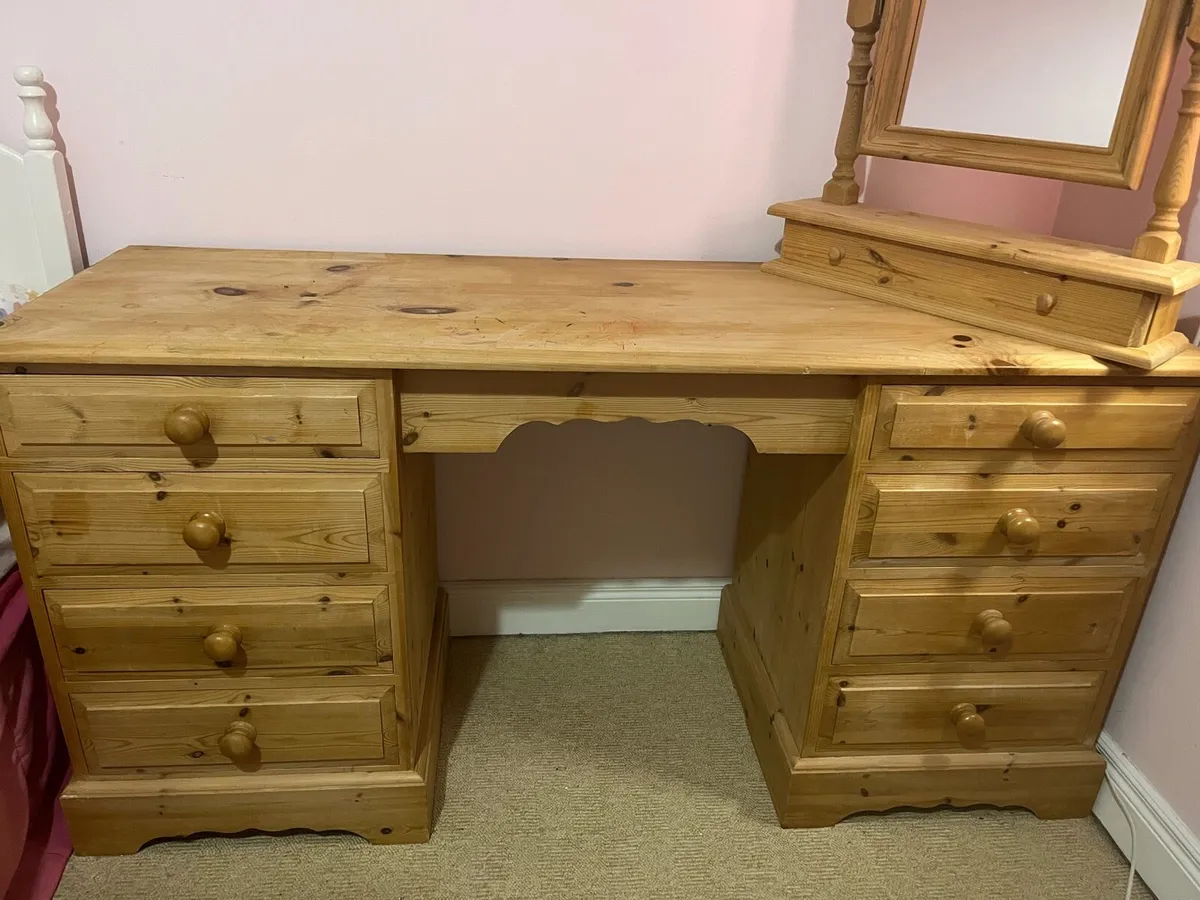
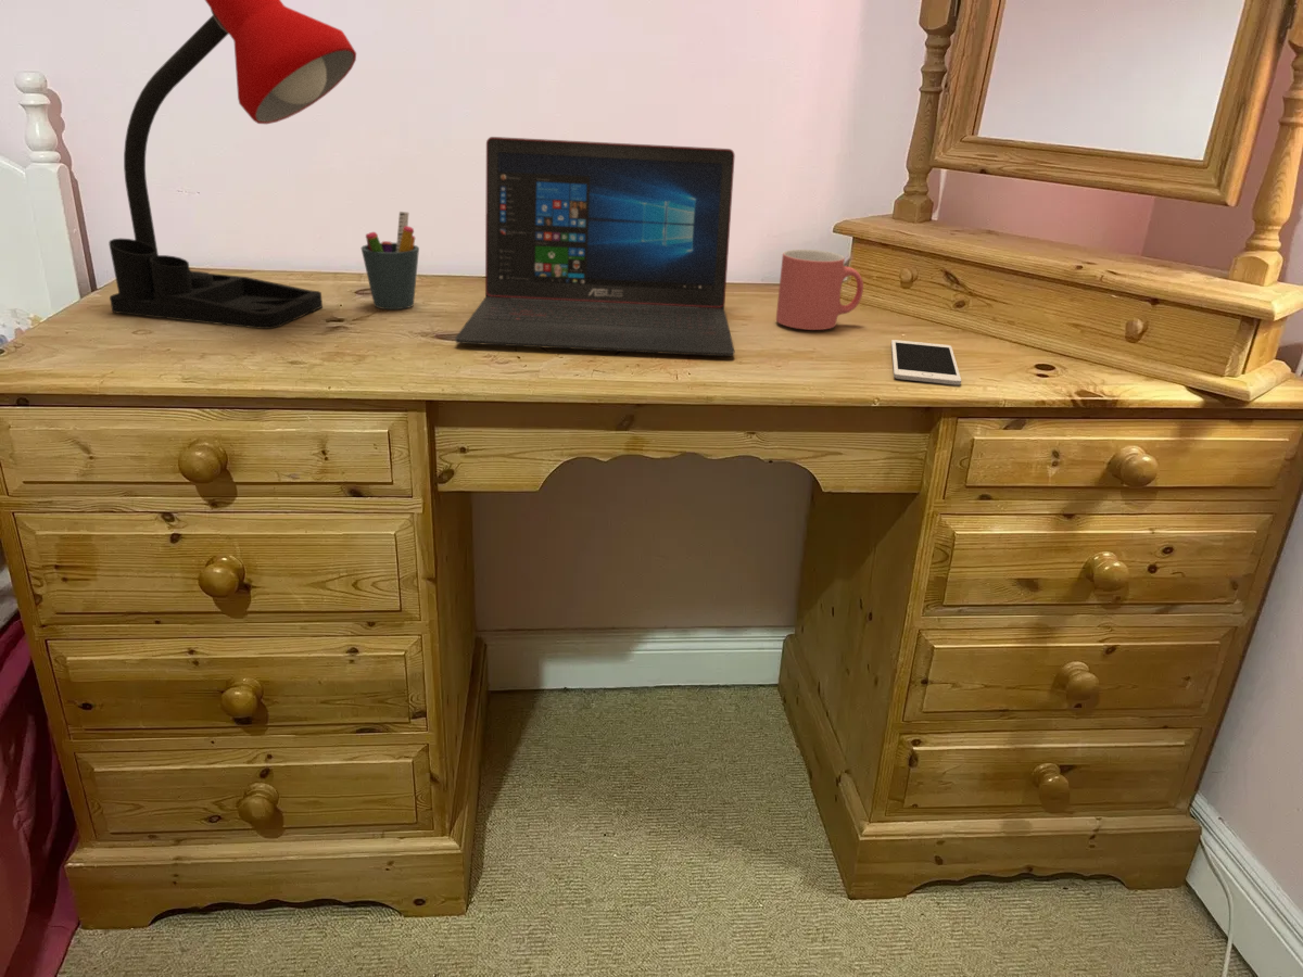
+ cell phone (923, 360)
+ laptop (603, 242)
+ mug (821, 290)
+ desk lamp (249, 115)
+ pen holder (391, 261)
